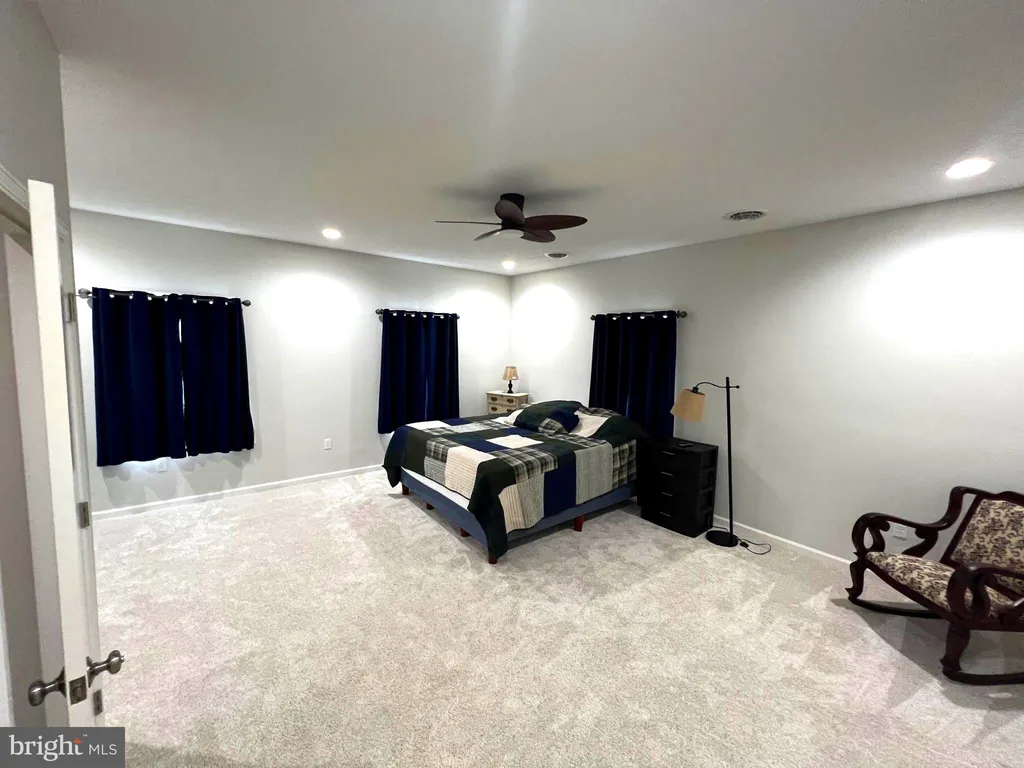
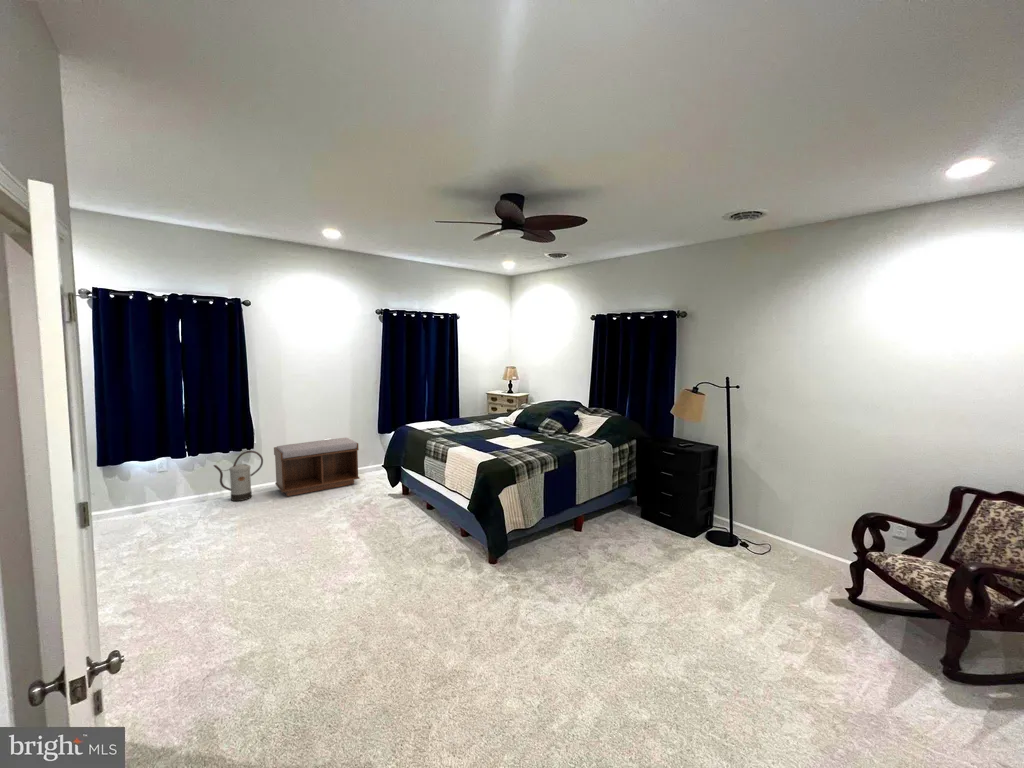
+ bench (317, 464)
+ watering can (239, 475)
